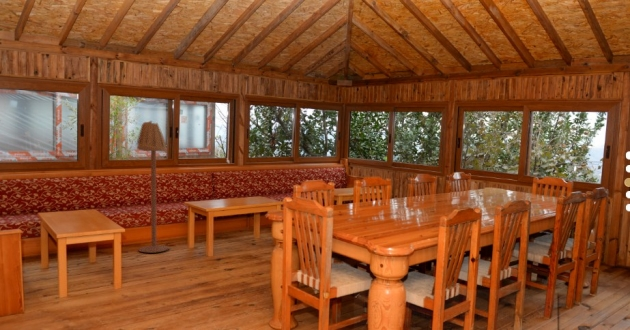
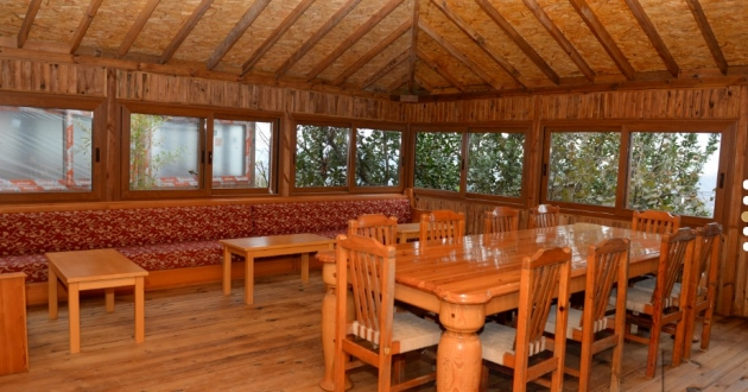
- floor lamp (152, 185)
